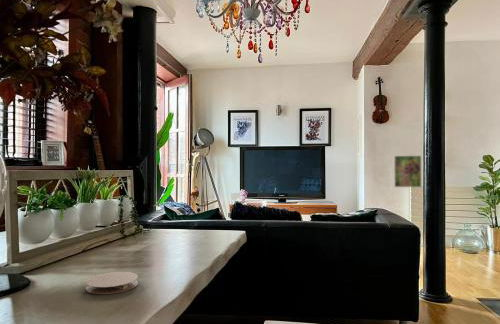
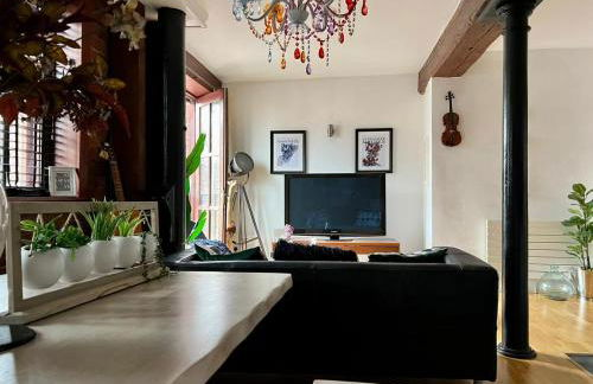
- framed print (407, 171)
- coaster (112, 282)
